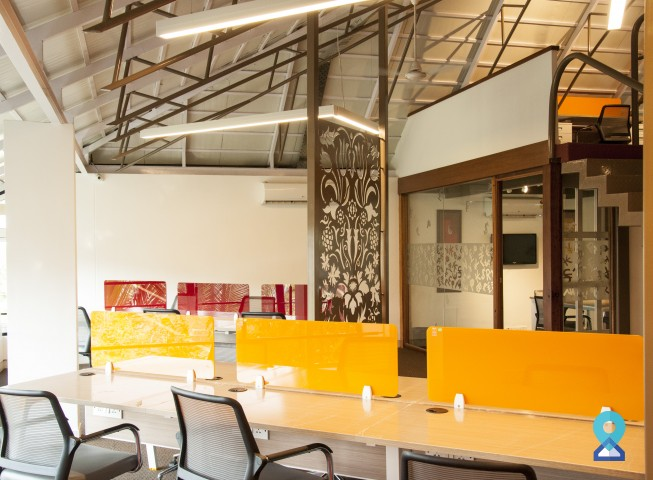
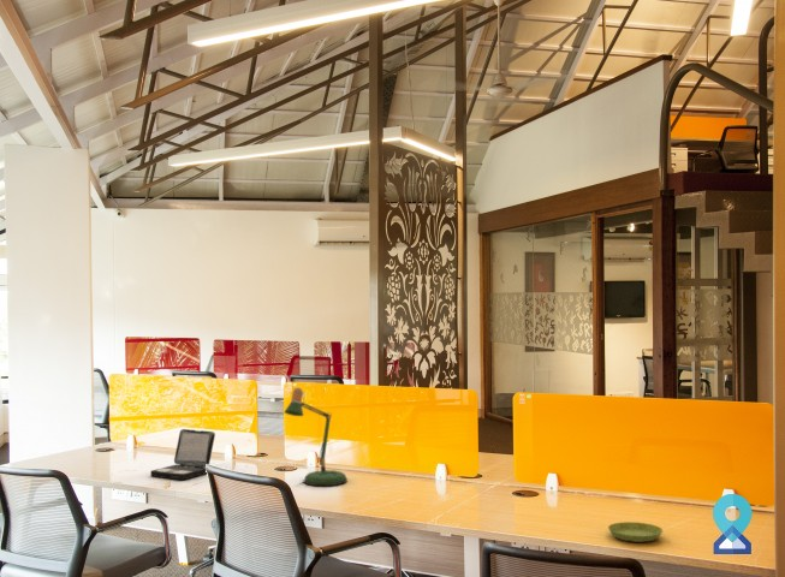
+ saucer (635, 533)
+ laptop (183, 453)
+ desk lamp (323, 435)
